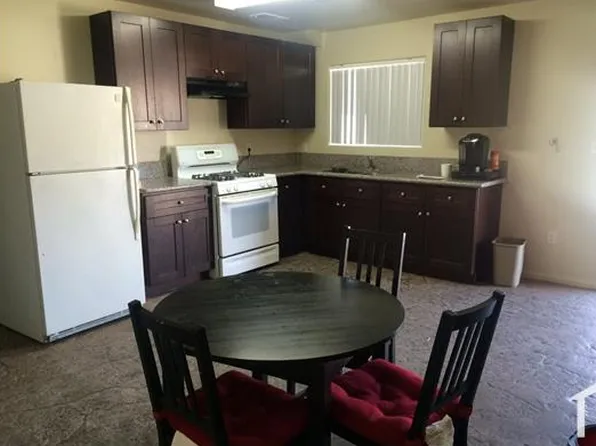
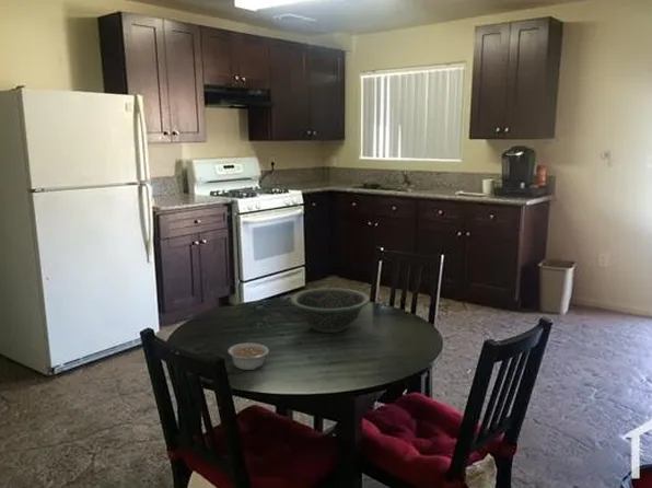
+ legume (249, 356)
+ decorative bowl (329, 312)
